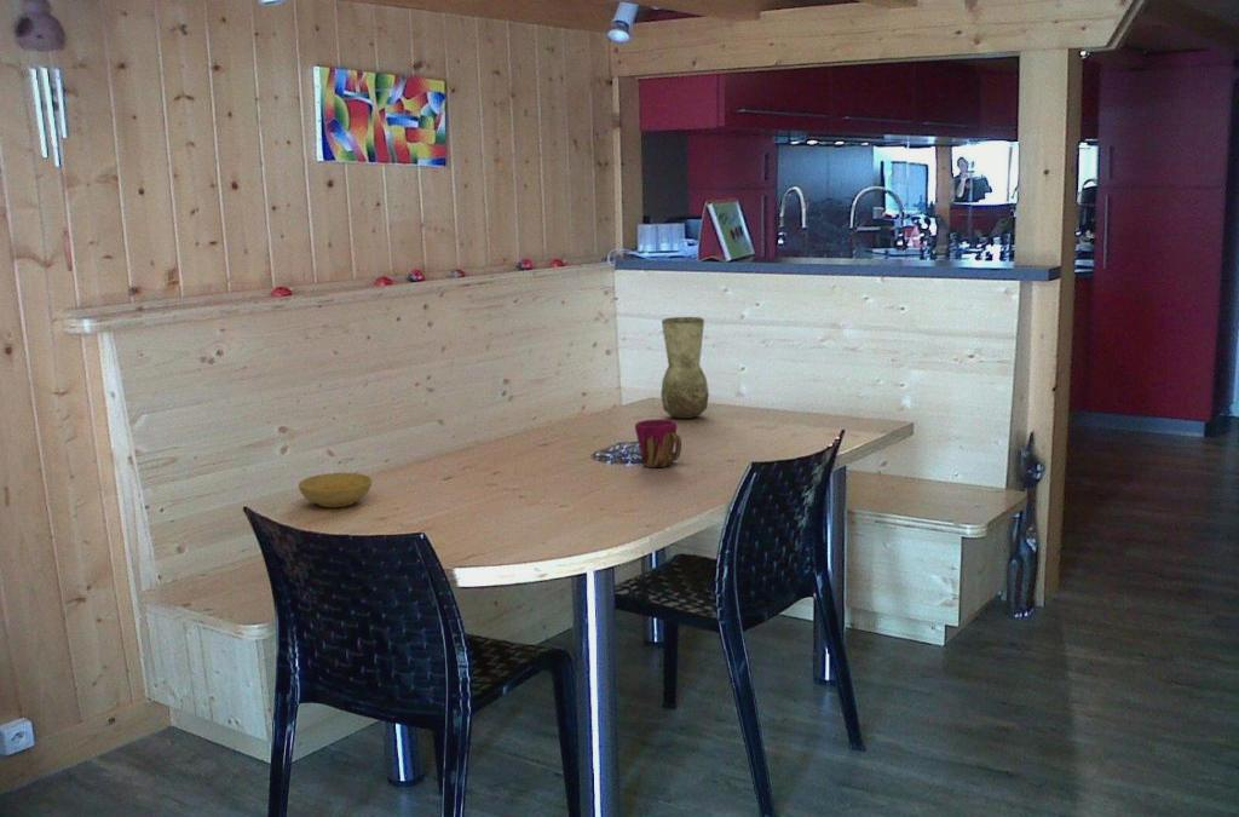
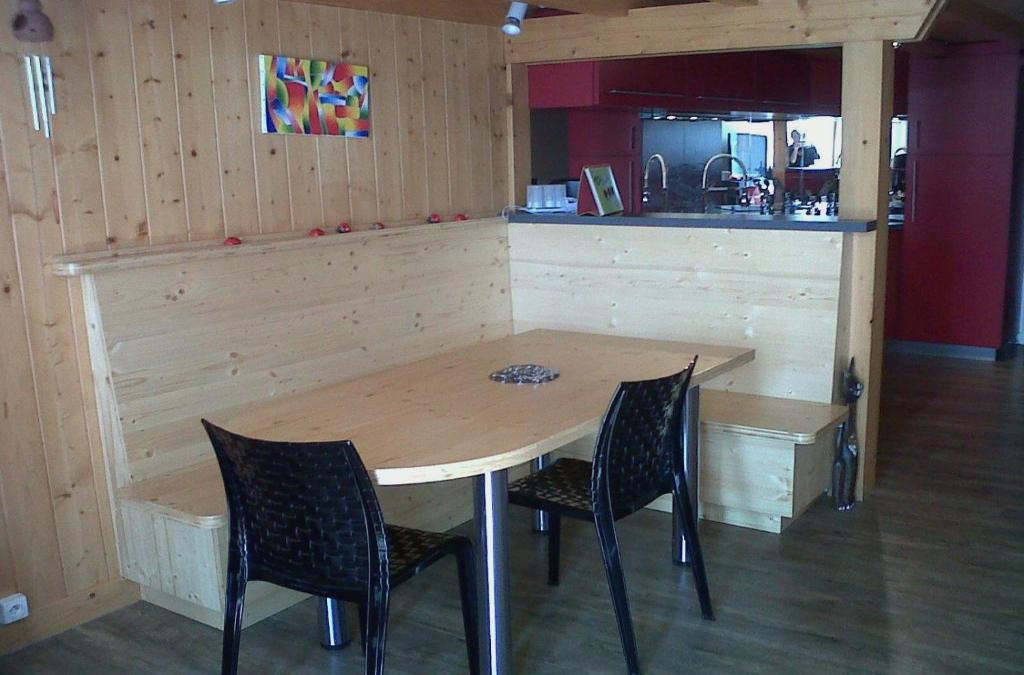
- bowl (335, 490)
- cup (659, 444)
- vase (684, 368)
